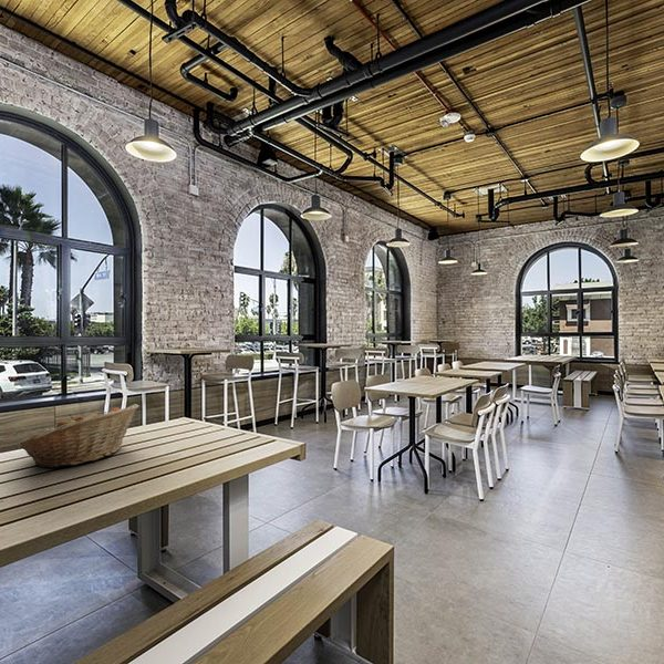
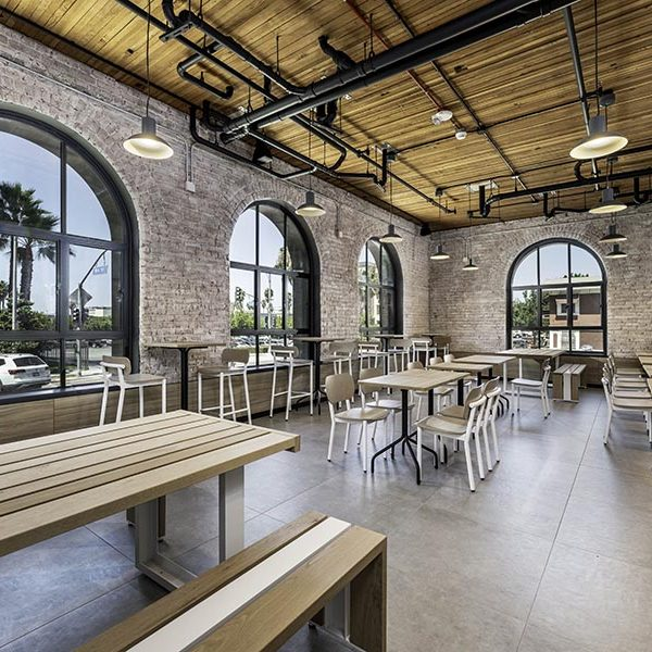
- fruit basket (84, 432)
